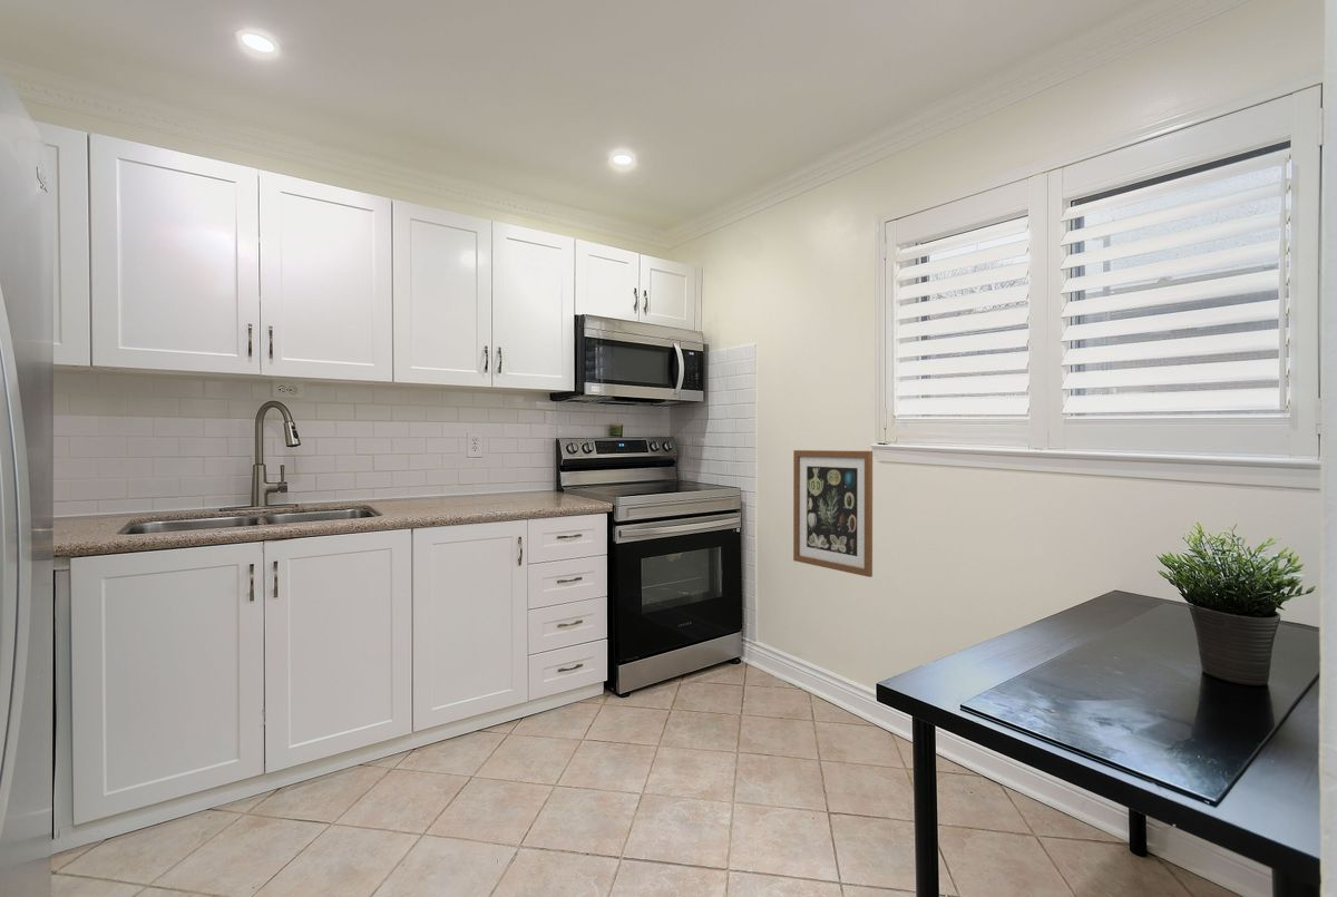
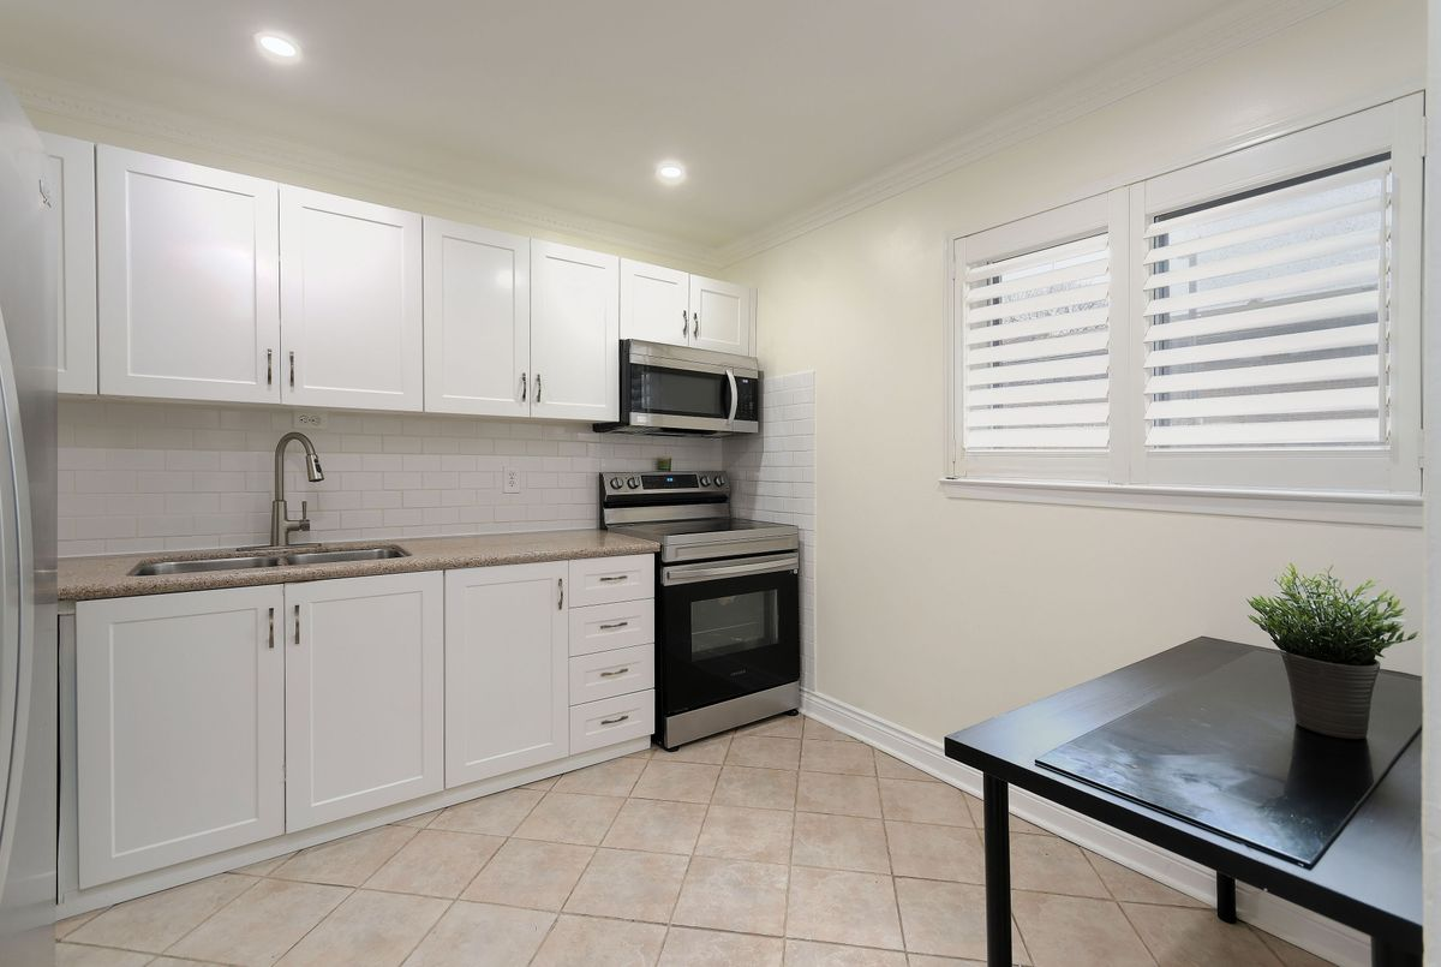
- wall art (830, 509)
